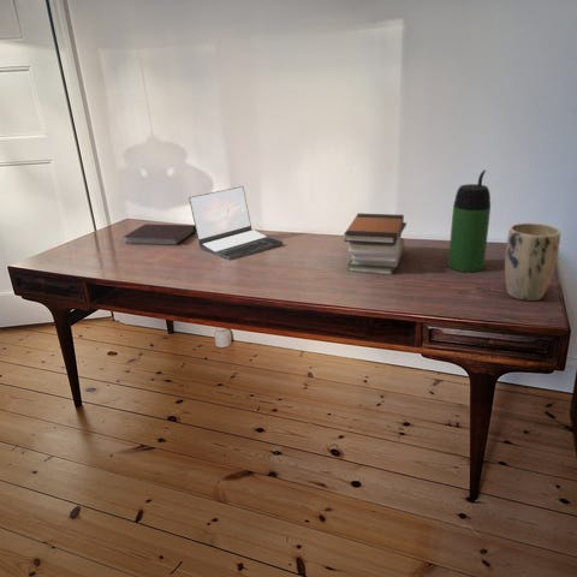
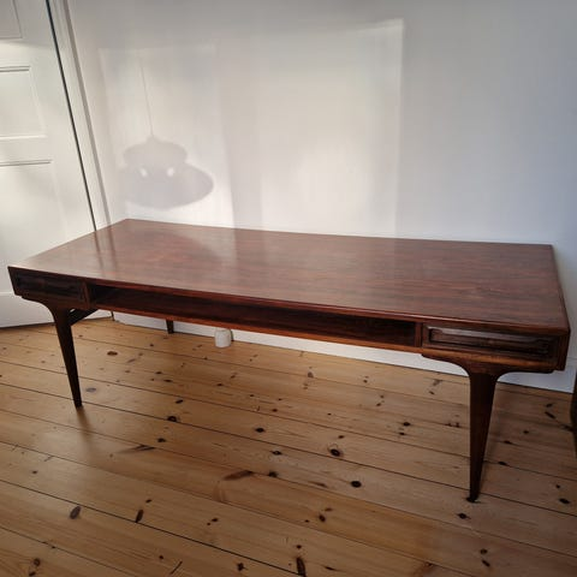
- thermos bottle (470, 220)
- plant pot (529, 262)
- laptop (236, 220)
- notebook (161, 233)
- book stack (375, 243)
